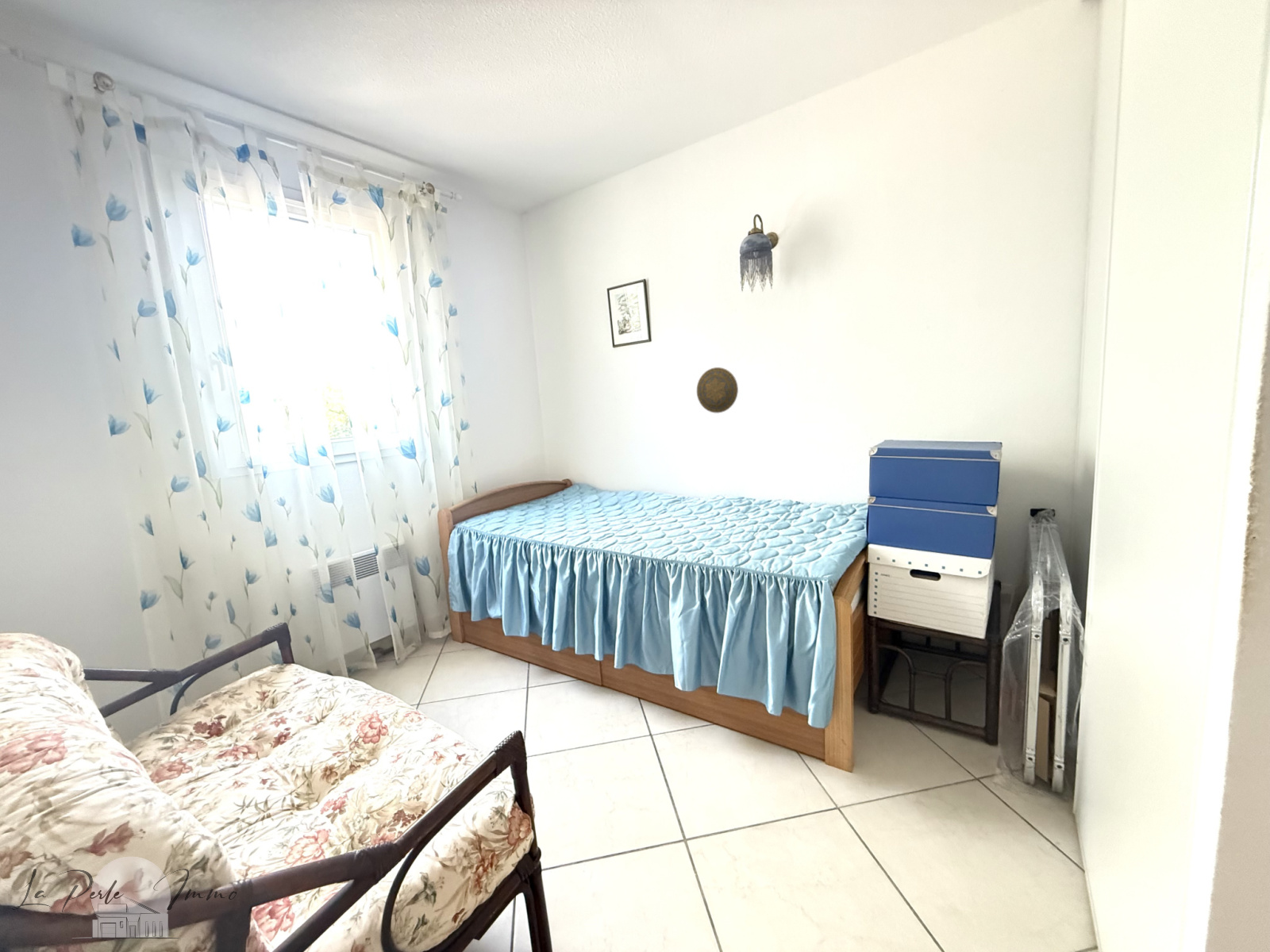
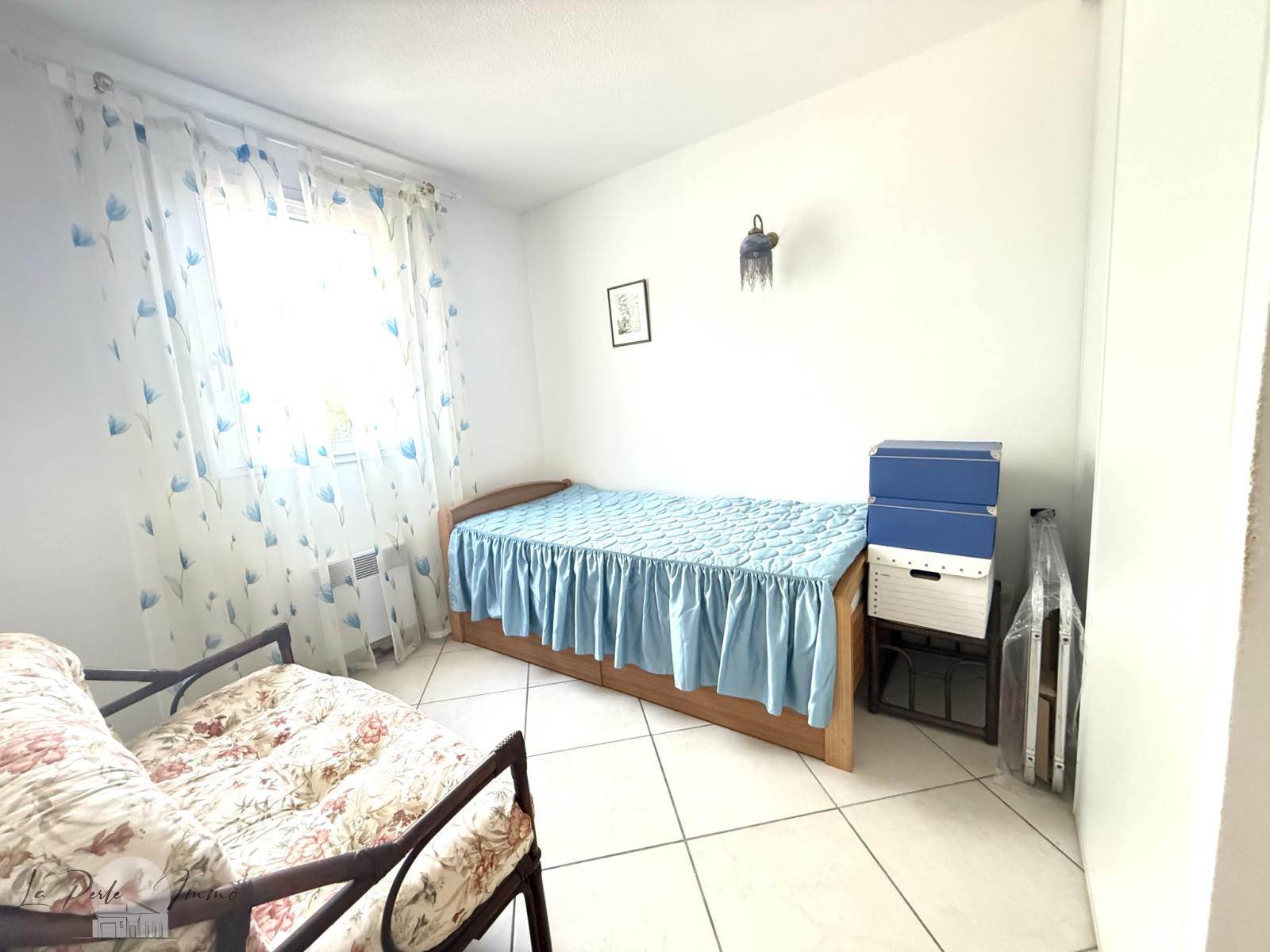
- decorative plate (715, 390)
